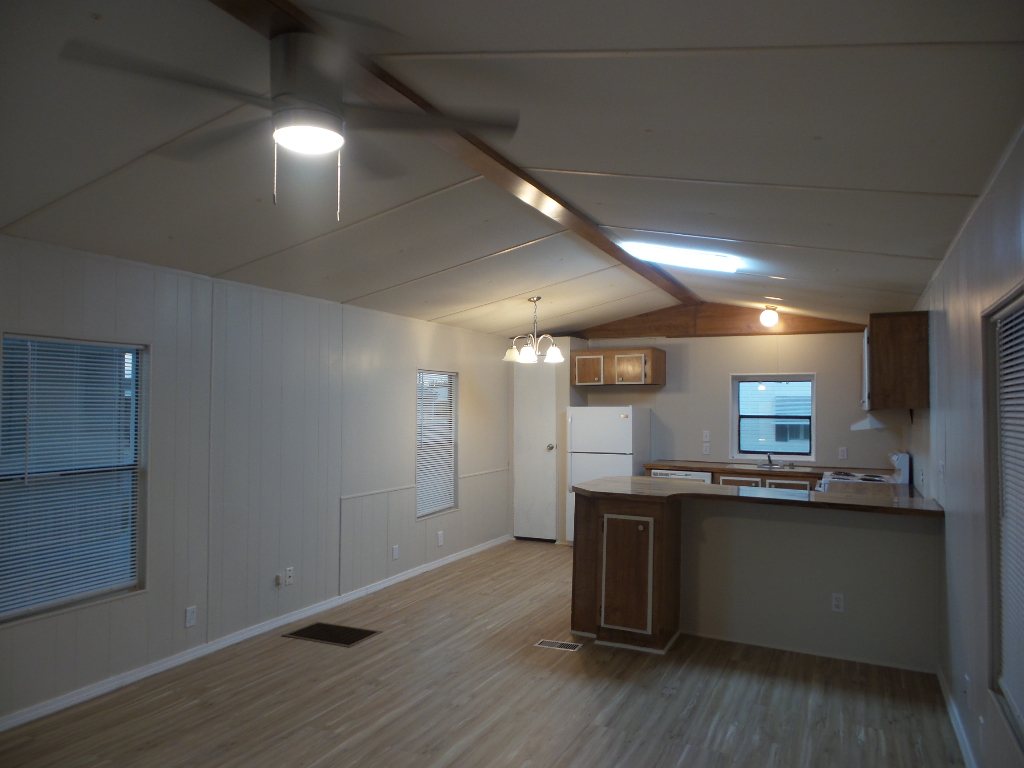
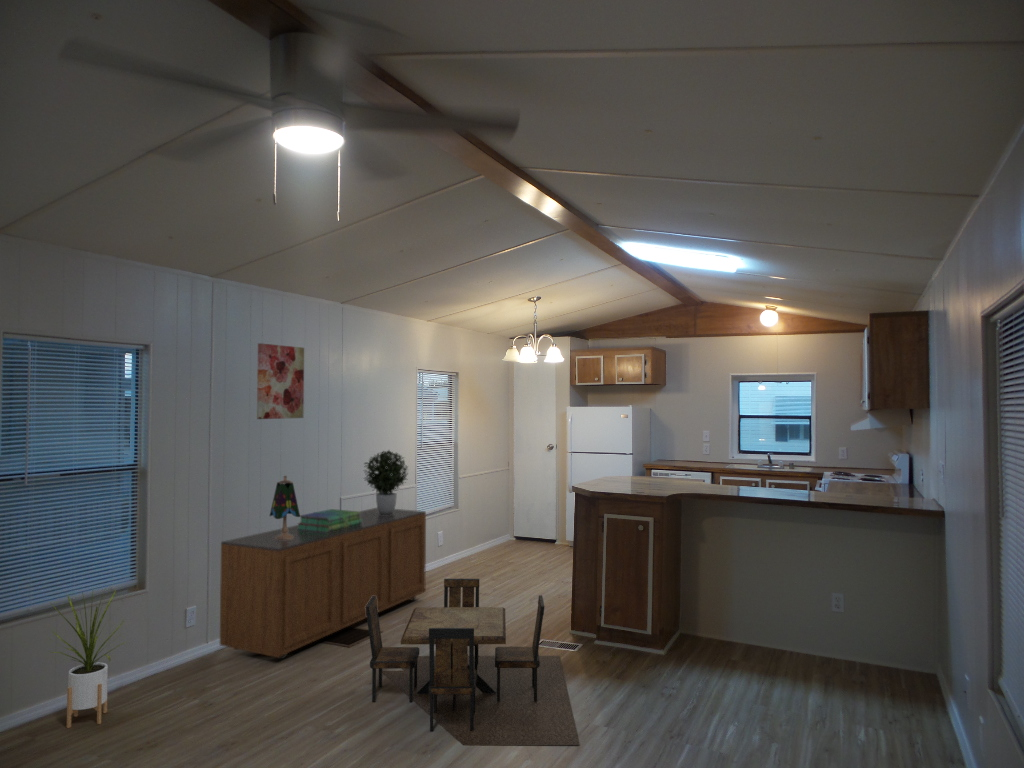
+ stack of books (330, 519)
+ wall art (281, 382)
+ sideboard (336, 573)
+ potted plant (386, 481)
+ table lamp (284, 506)
+ dining set (455, 647)
+ house plant (88, 651)
